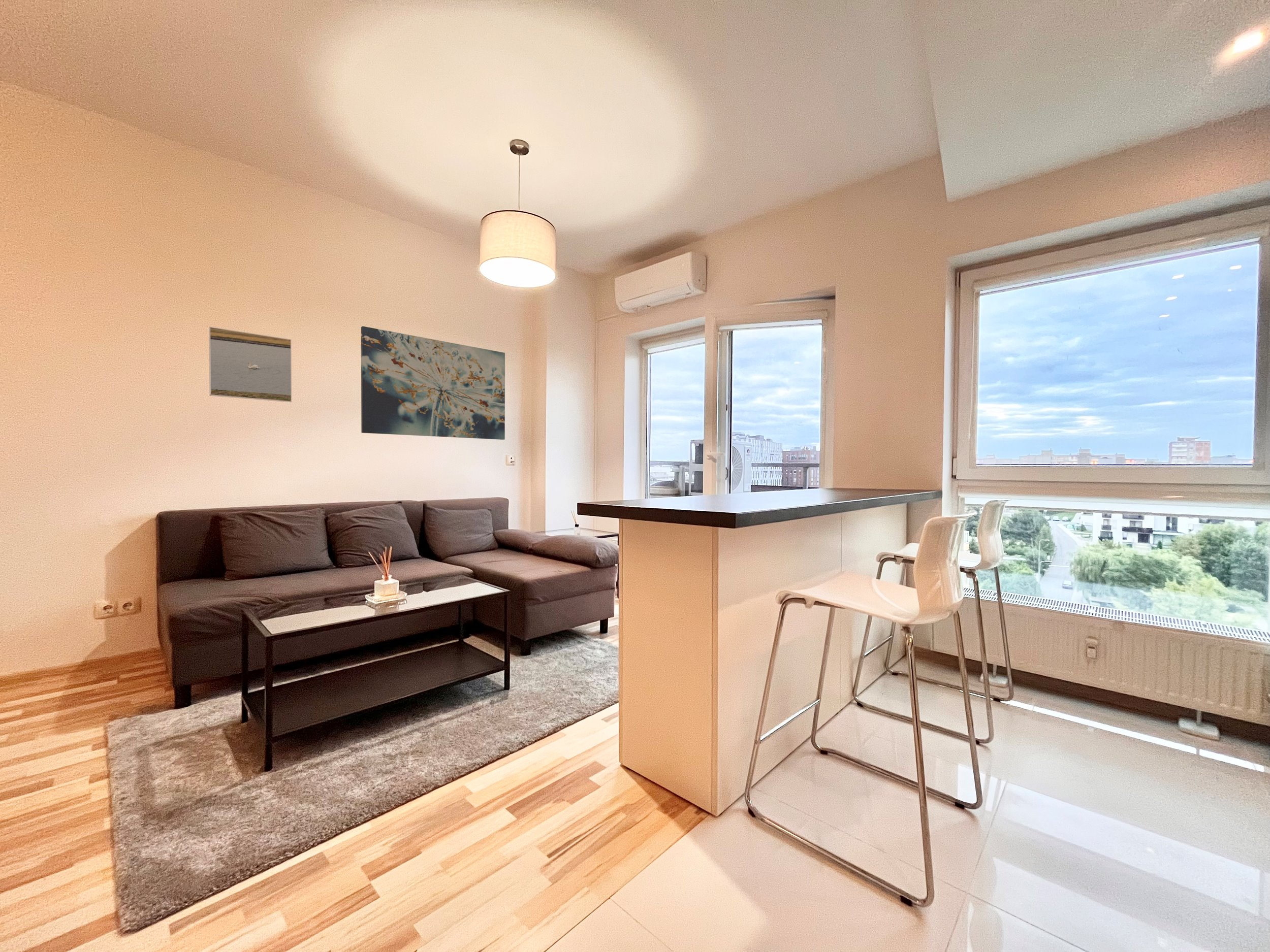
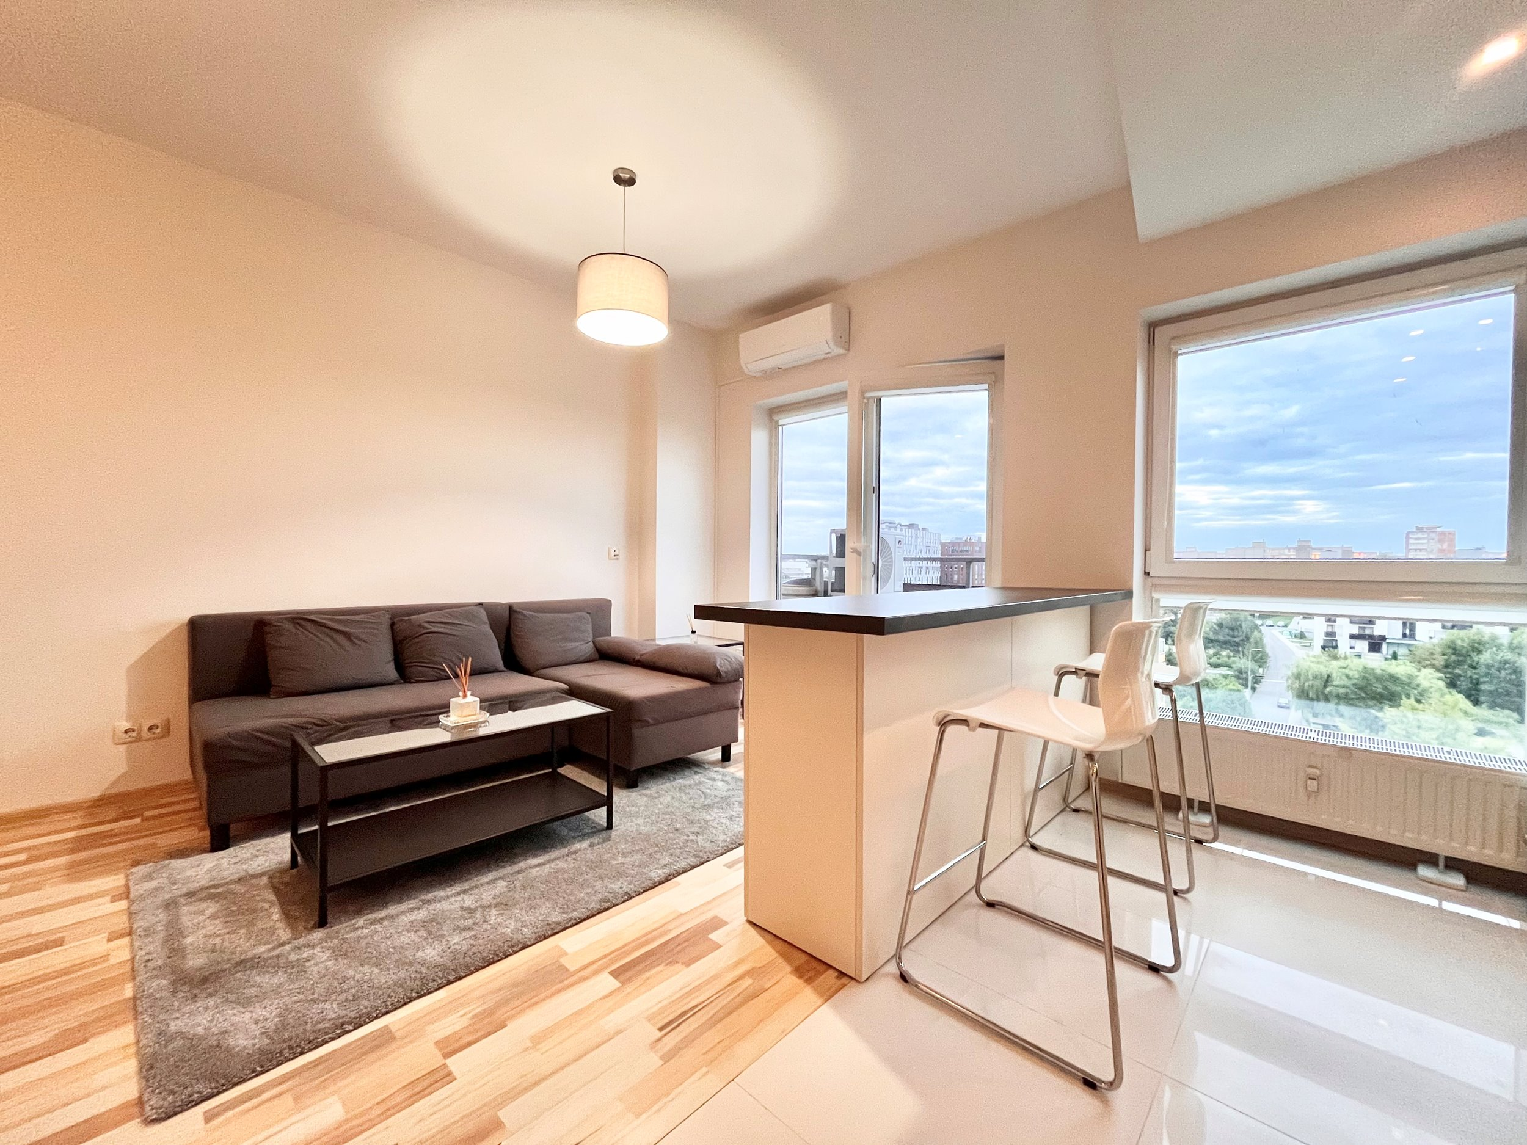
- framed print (252, 366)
- wall art (440, 389)
